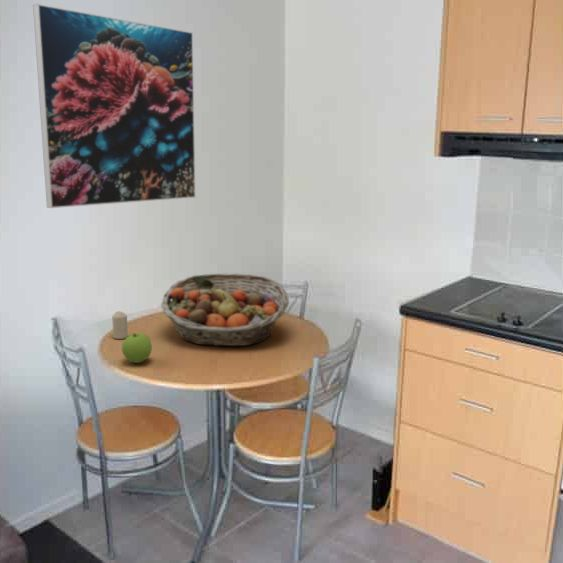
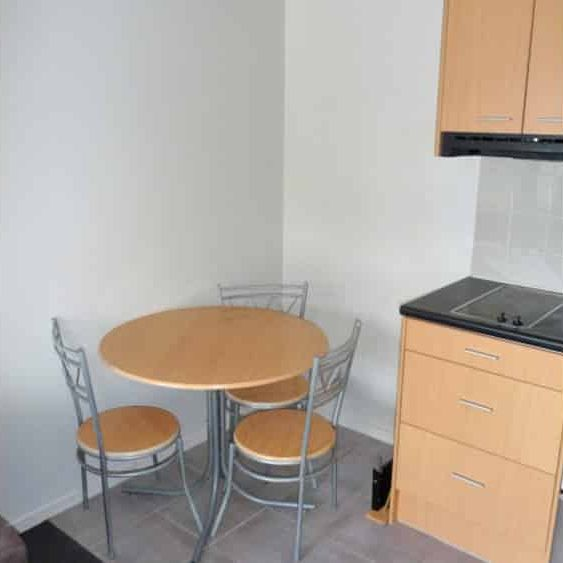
- fruit basket (225, 308)
- candle (119, 324)
- apple (136, 348)
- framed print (124, 113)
